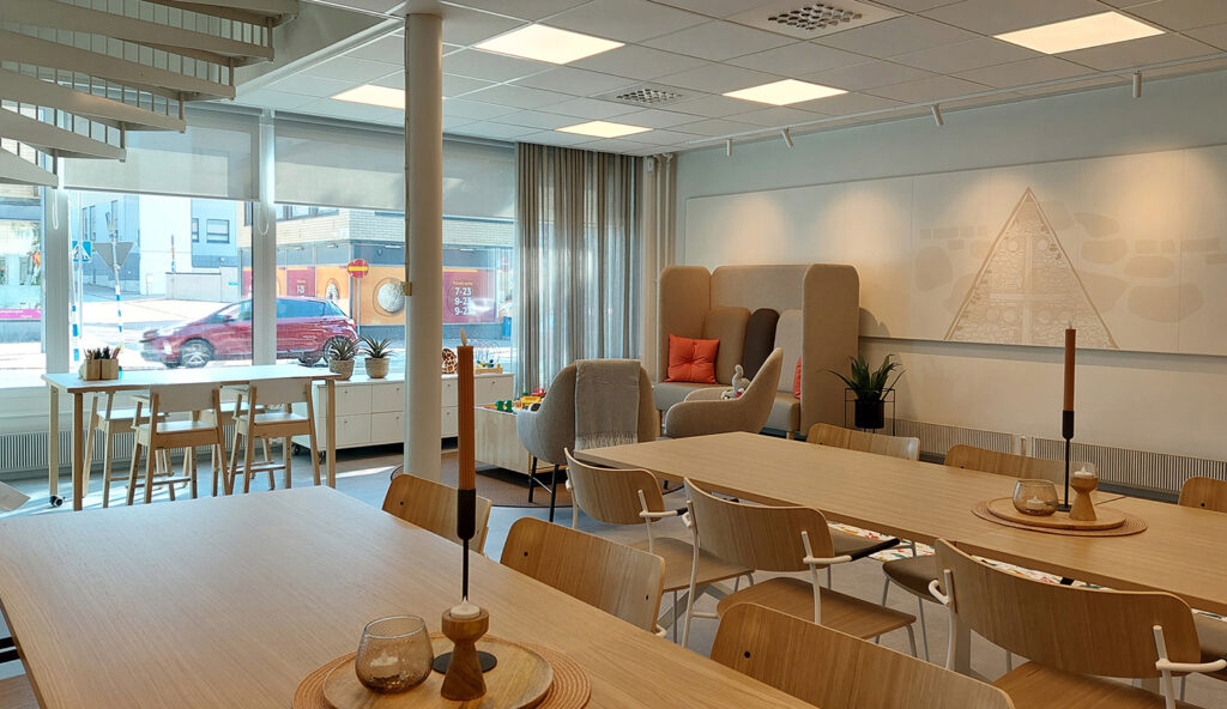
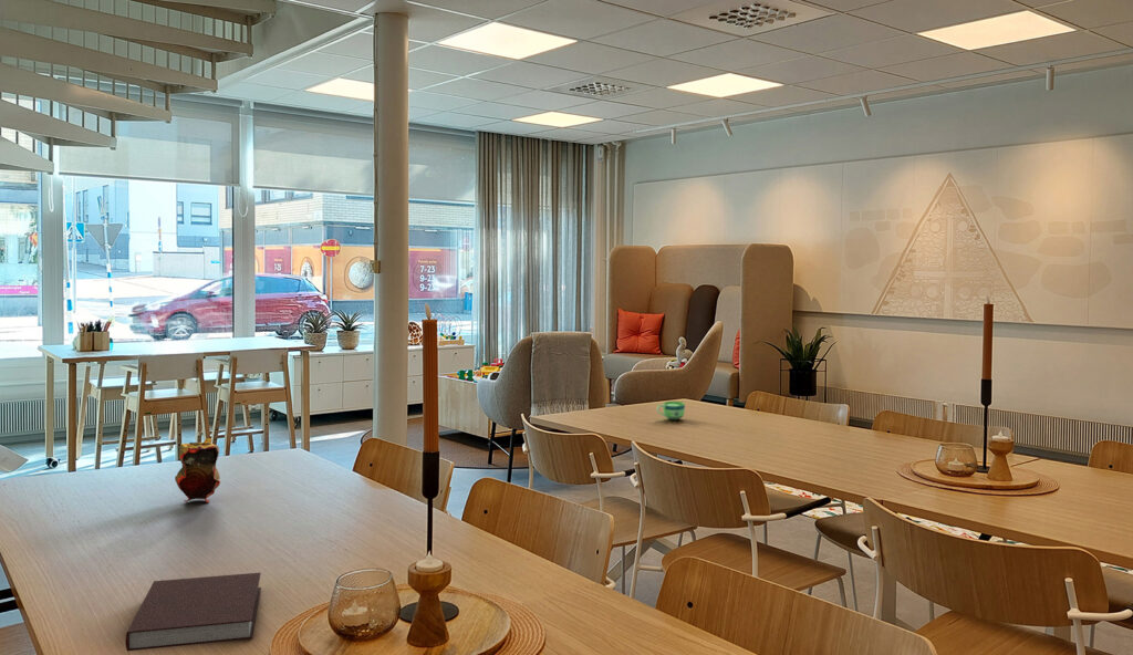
+ cup (671, 410)
+ notebook (199, 607)
+ teapot (196, 467)
